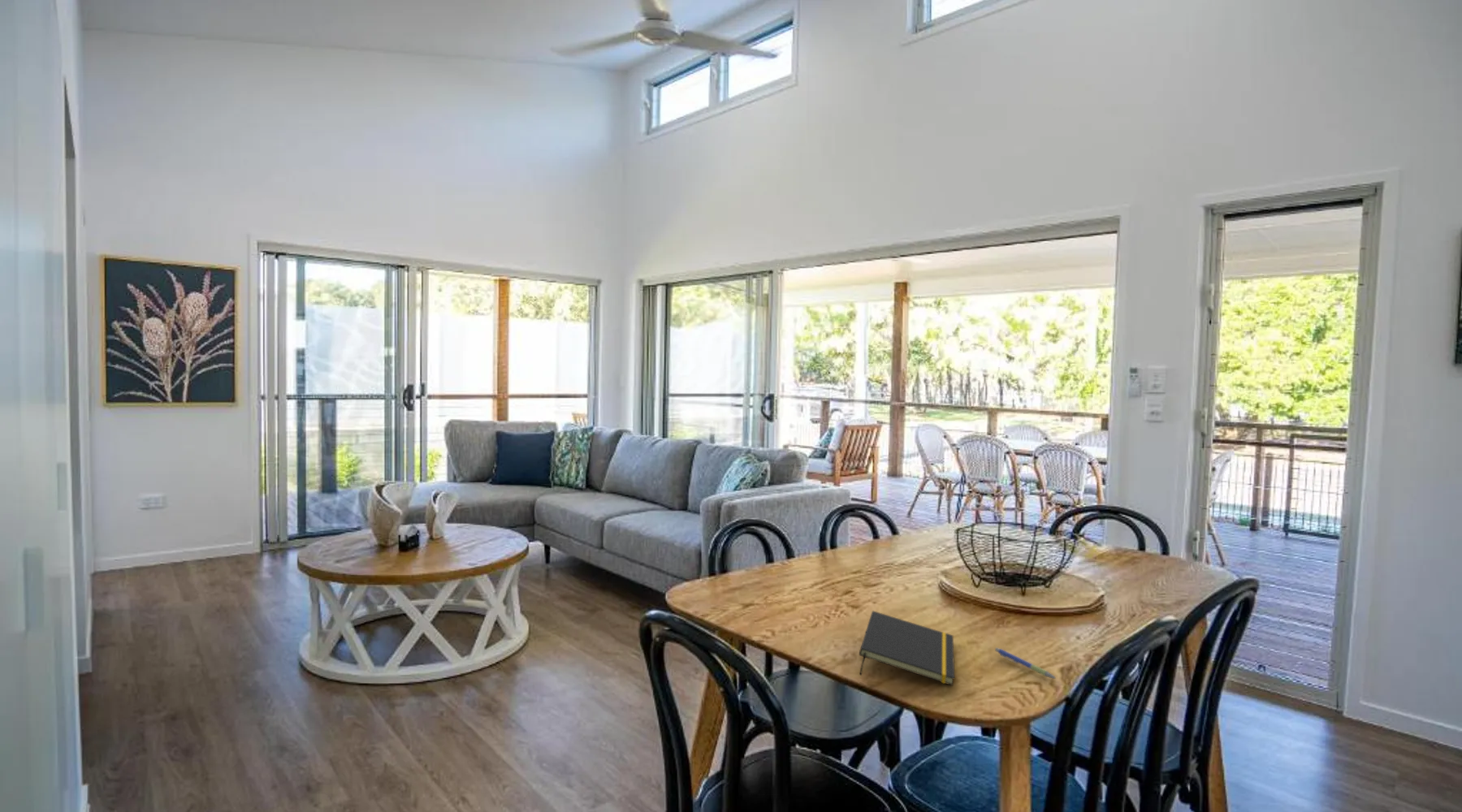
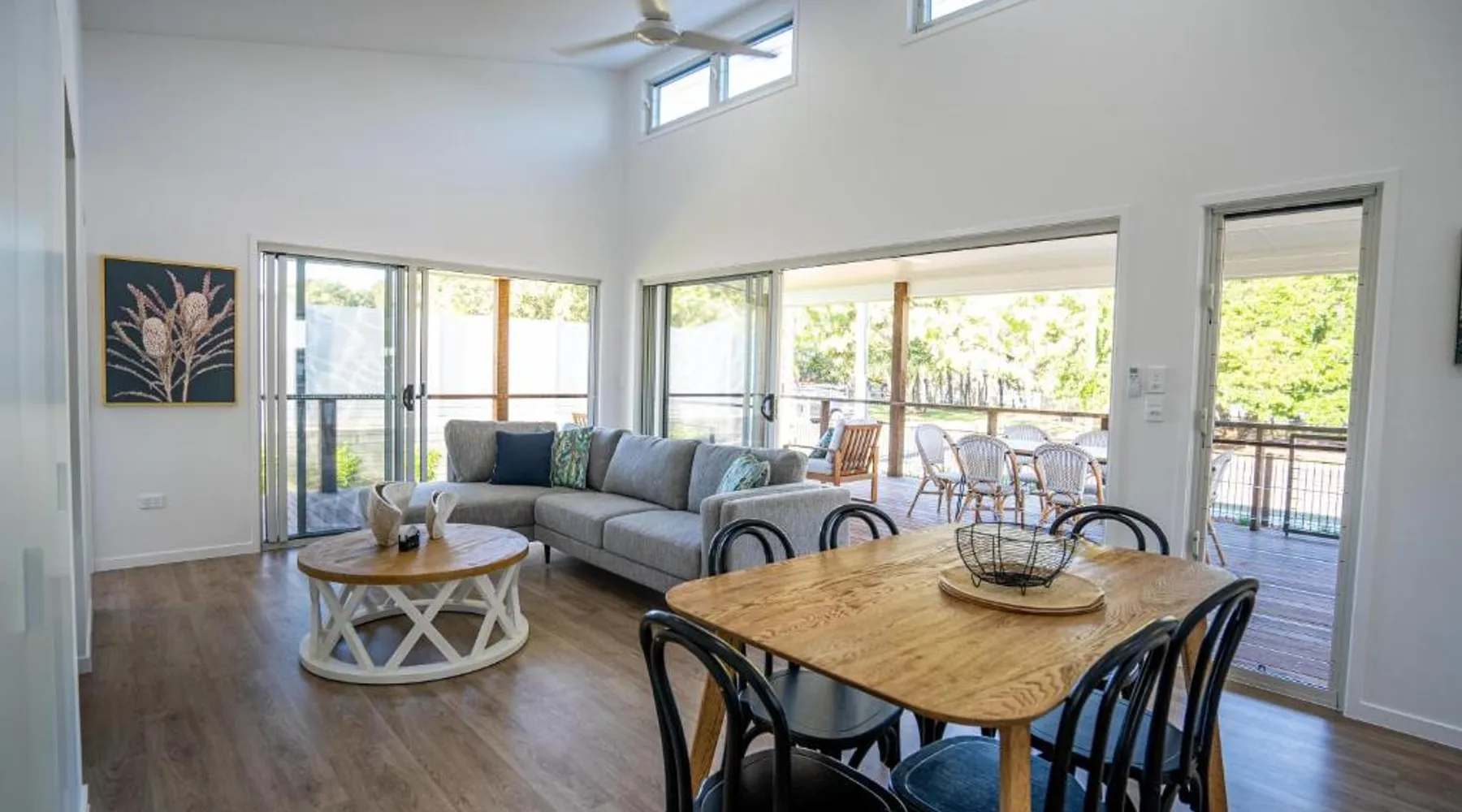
- notepad (909, 645)
- pen (1024, 663)
